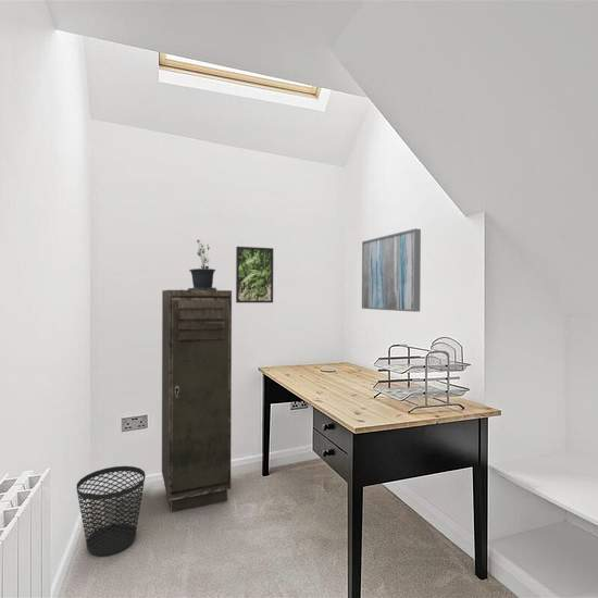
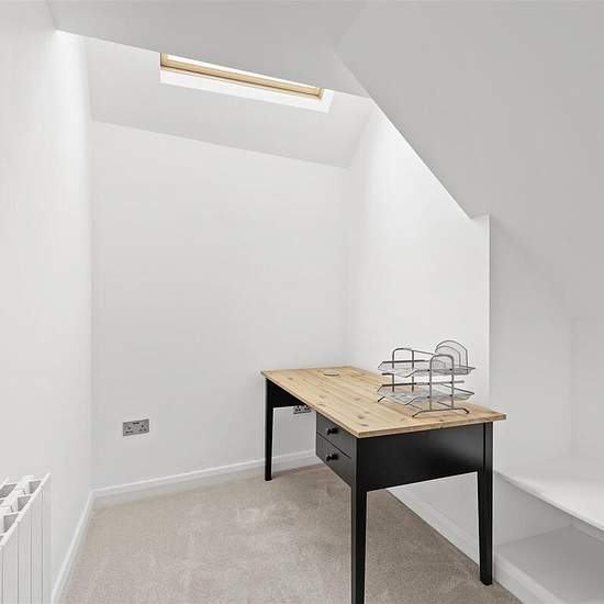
- wastebasket (111, 510)
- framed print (254, 275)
- wall art (388, 273)
- storage cabinet (195, 391)
- potted plant (201, 265)
